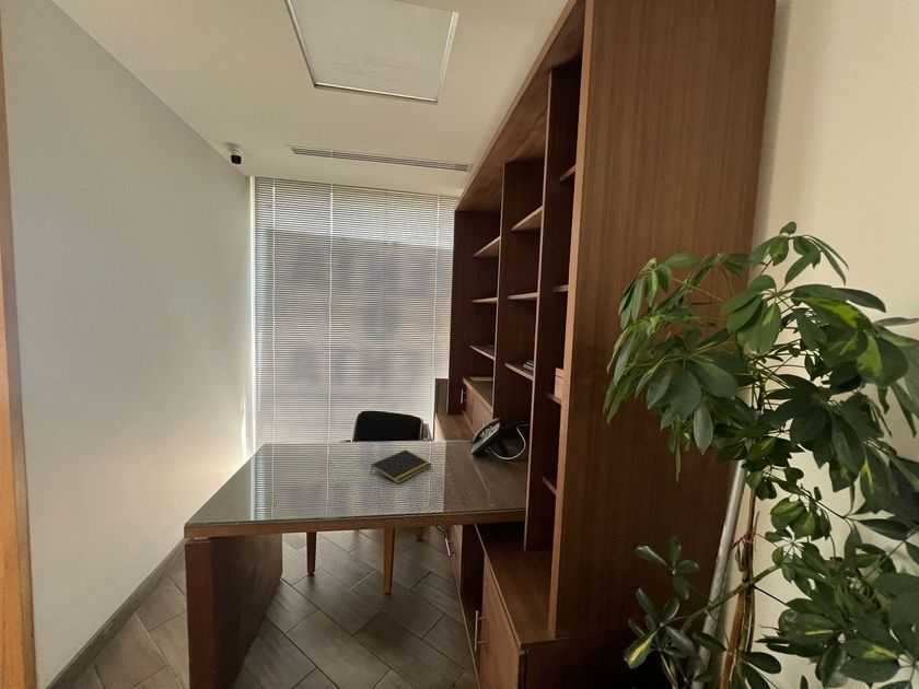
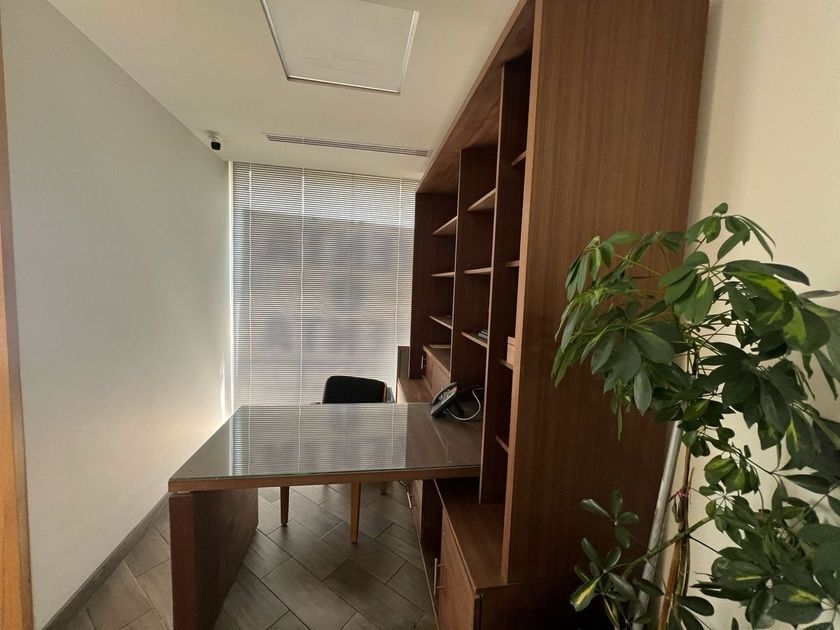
- notepad (402, 465)
